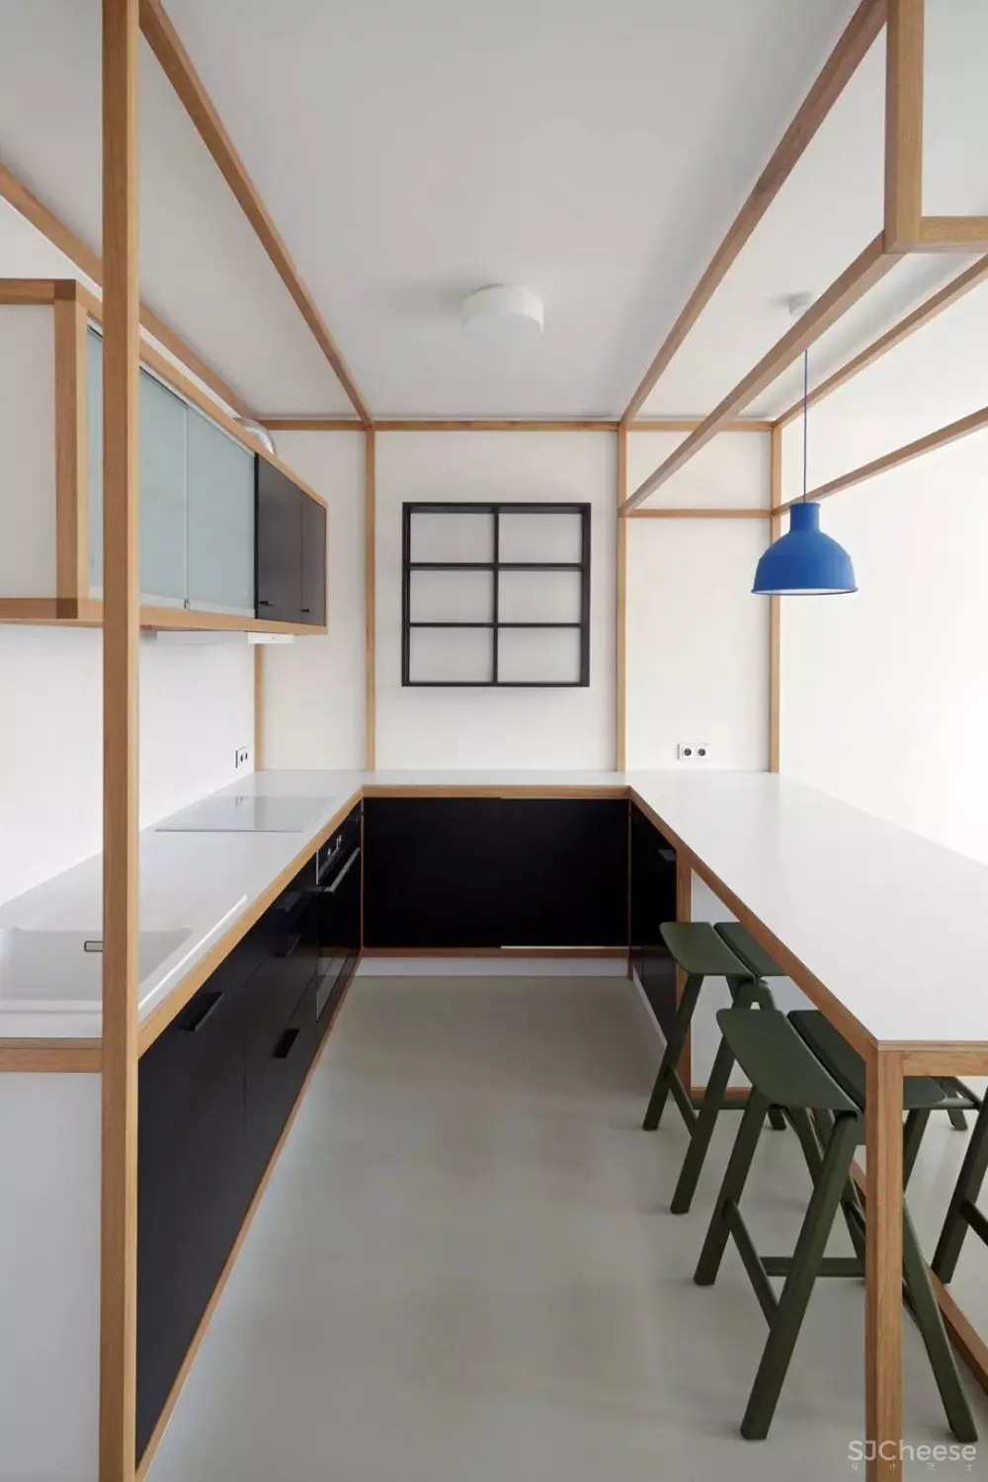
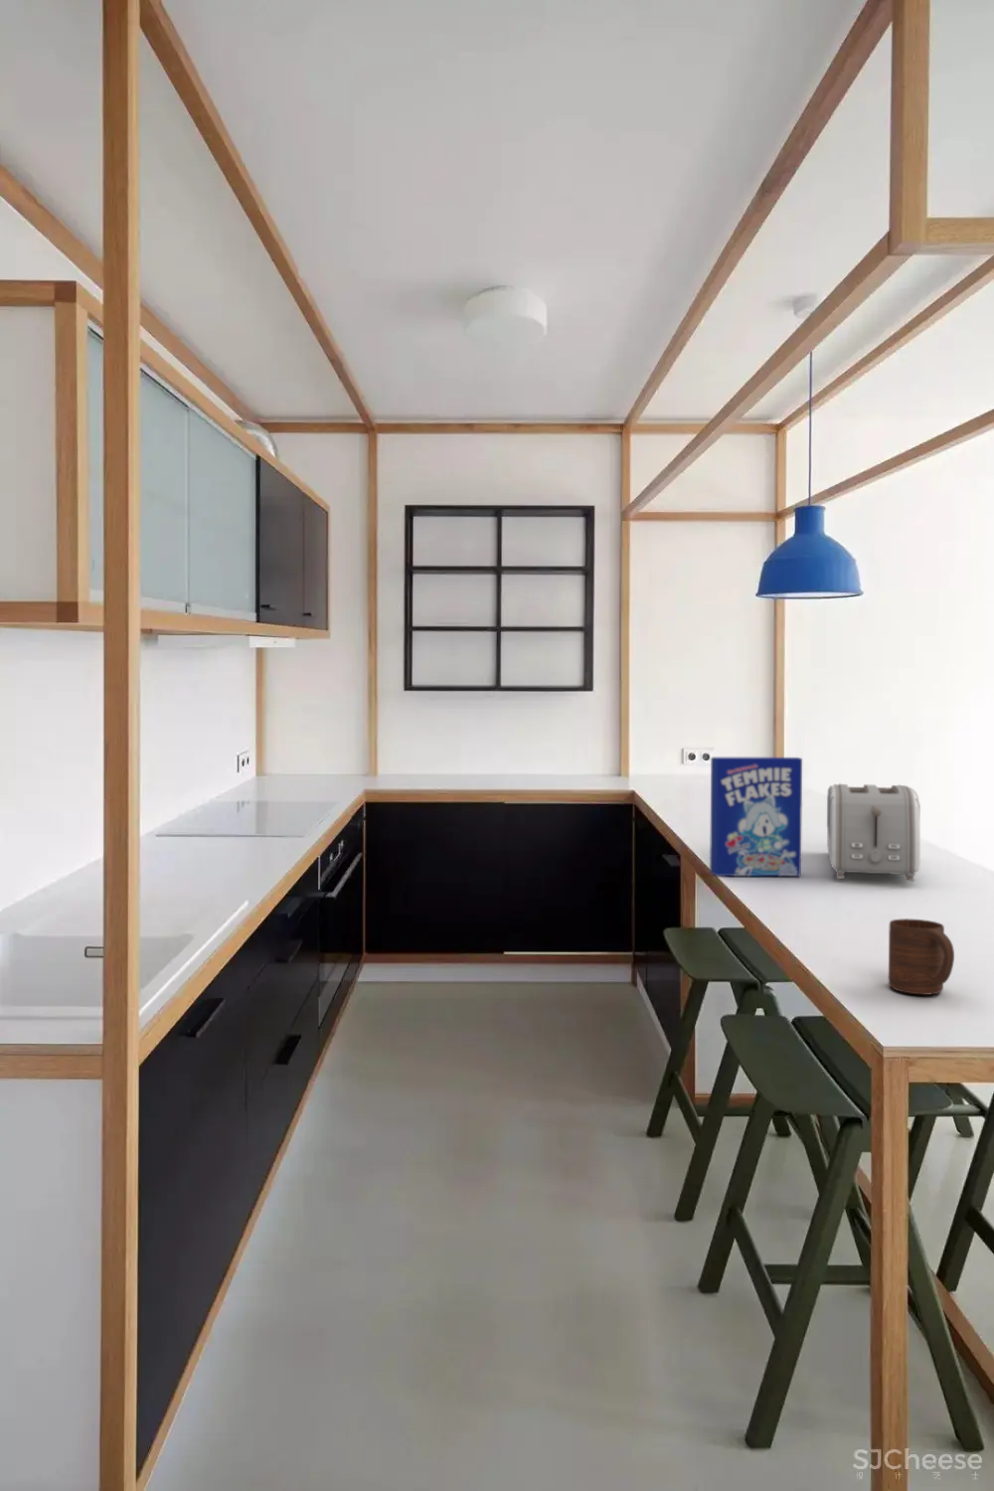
+ cup (923, 957)
+ cereal box (755, 815)
+ toaster (871, 826)
